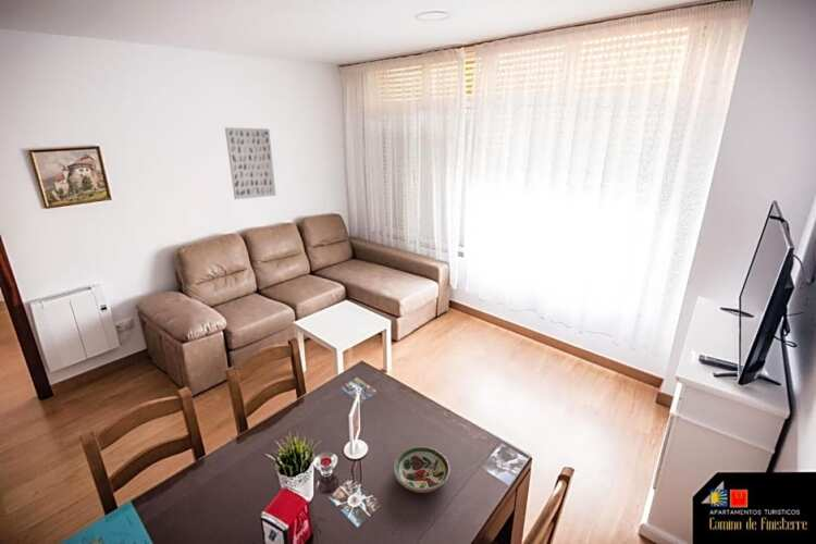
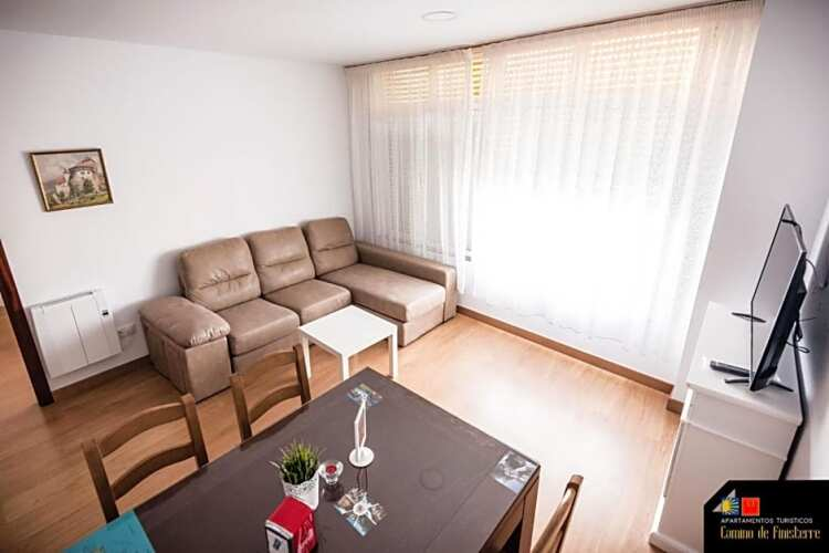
- decorative bowl (421, 472)
- wall art (251, 163)
